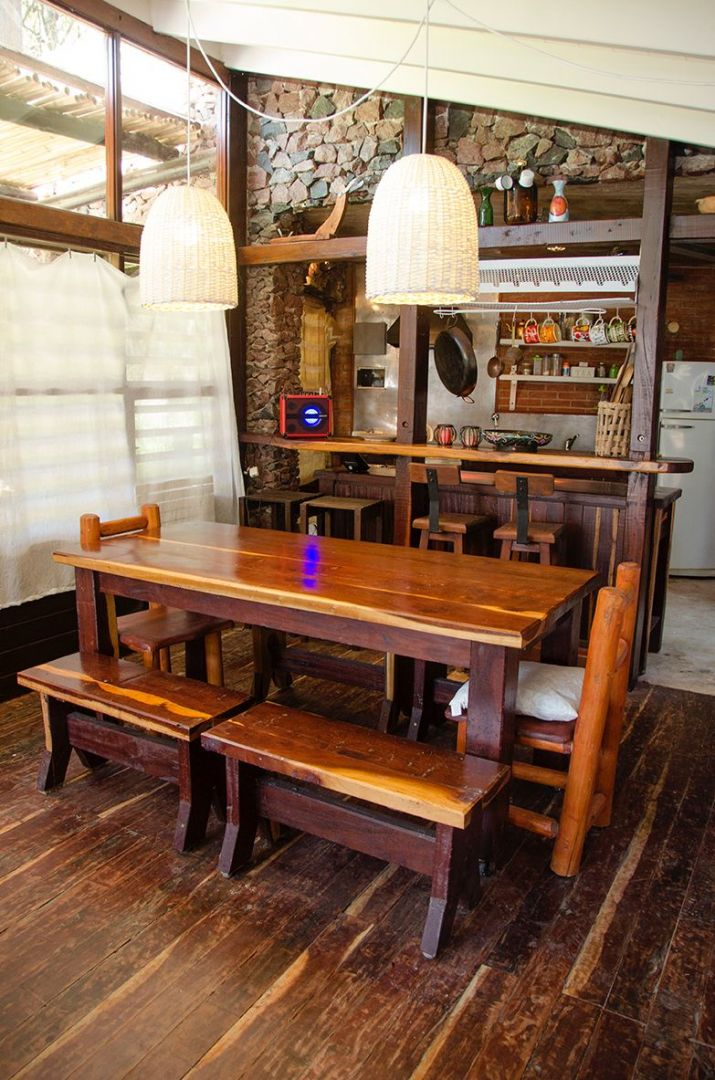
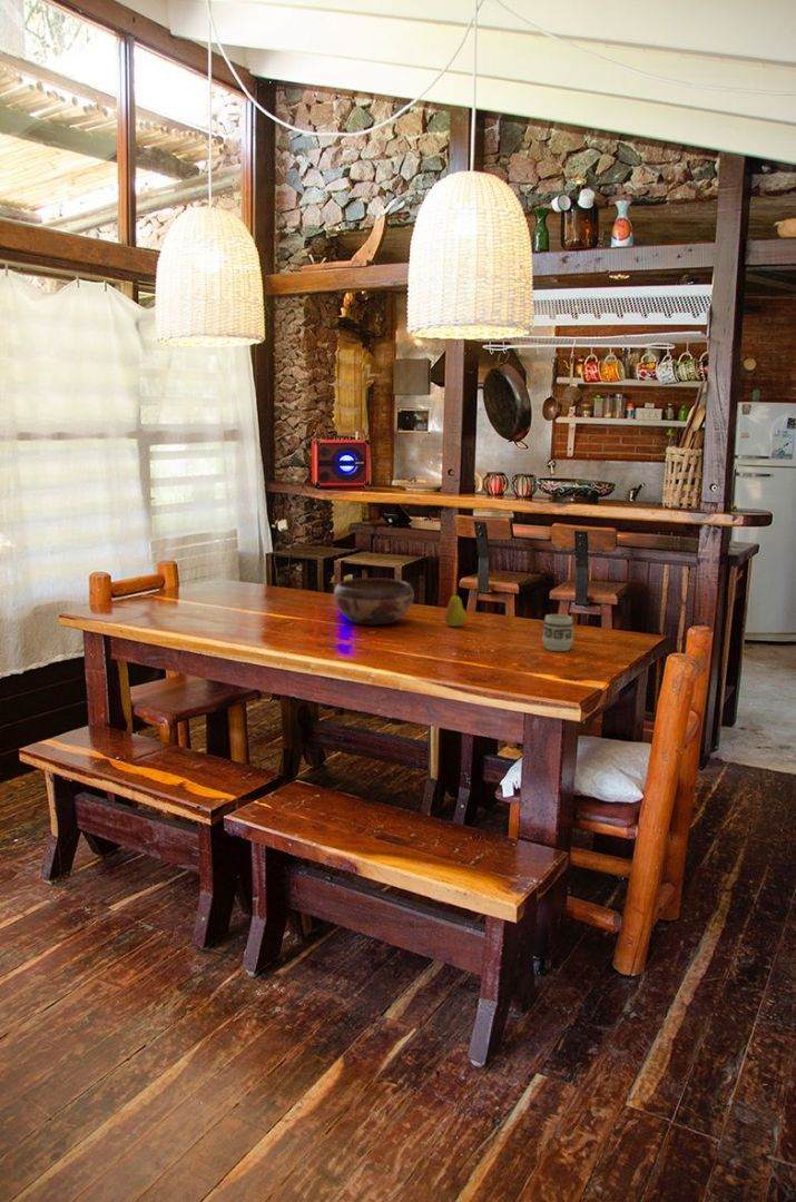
+ cup (558, 632)
+ decorative bowl (373, 602)
+ fruit (454, 608)
